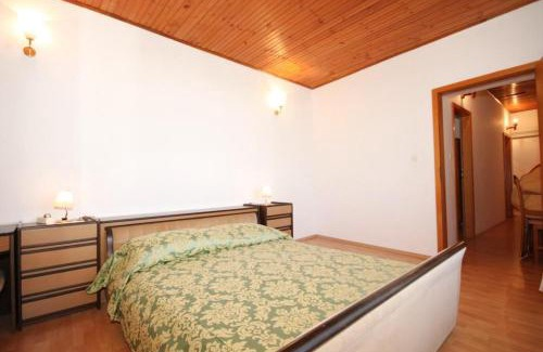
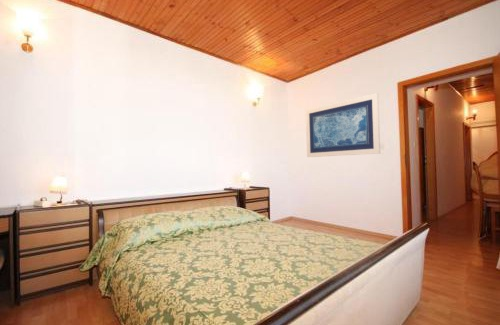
+ wall art (338, 129)
